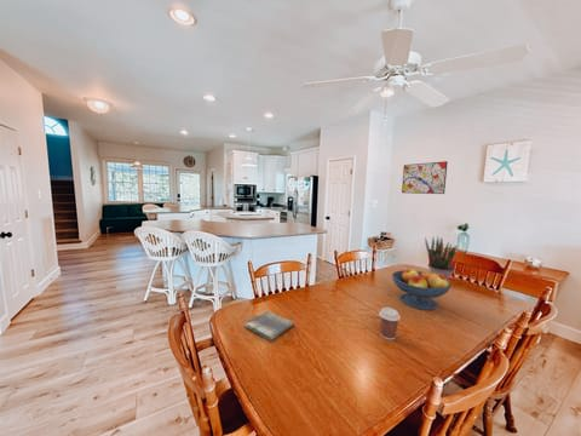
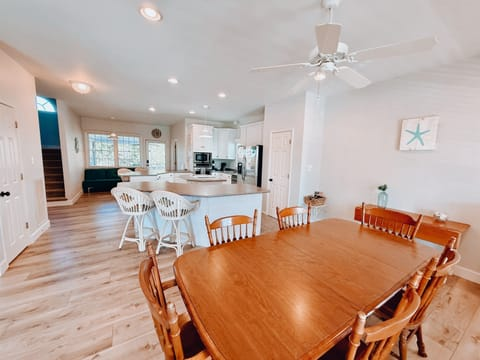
- coffee cup (389, 323)
- potted plant (439, 259)
- dish towel (269, 322)
- wall art (422, 178)
- fruit bowl (419, 286)
